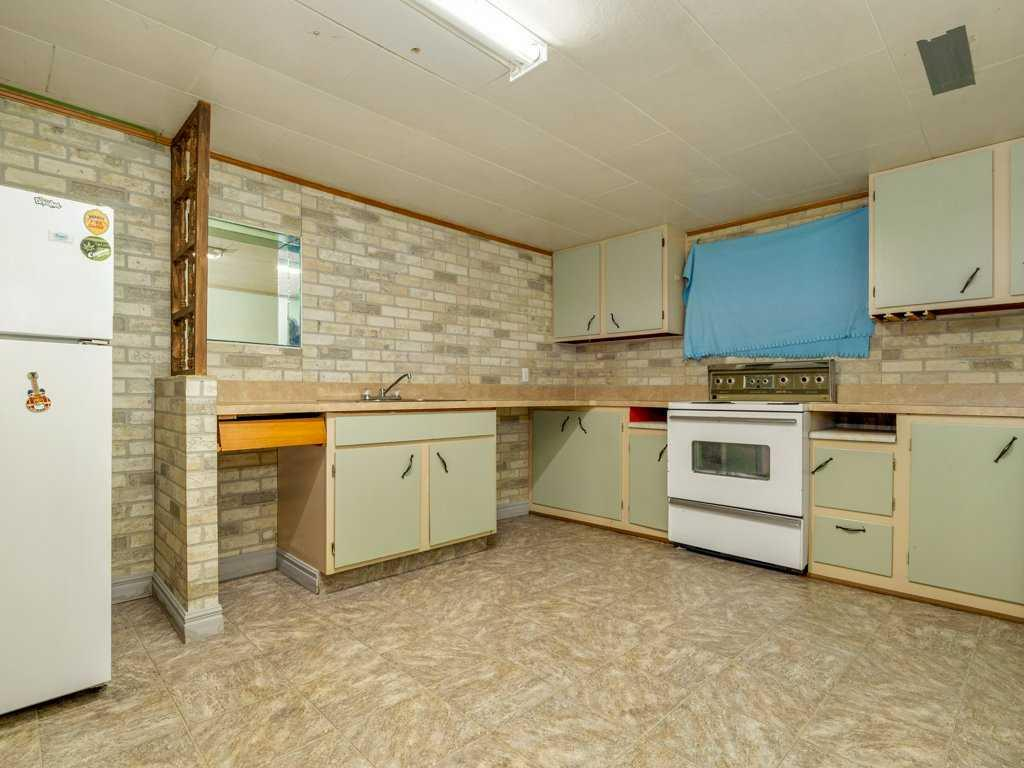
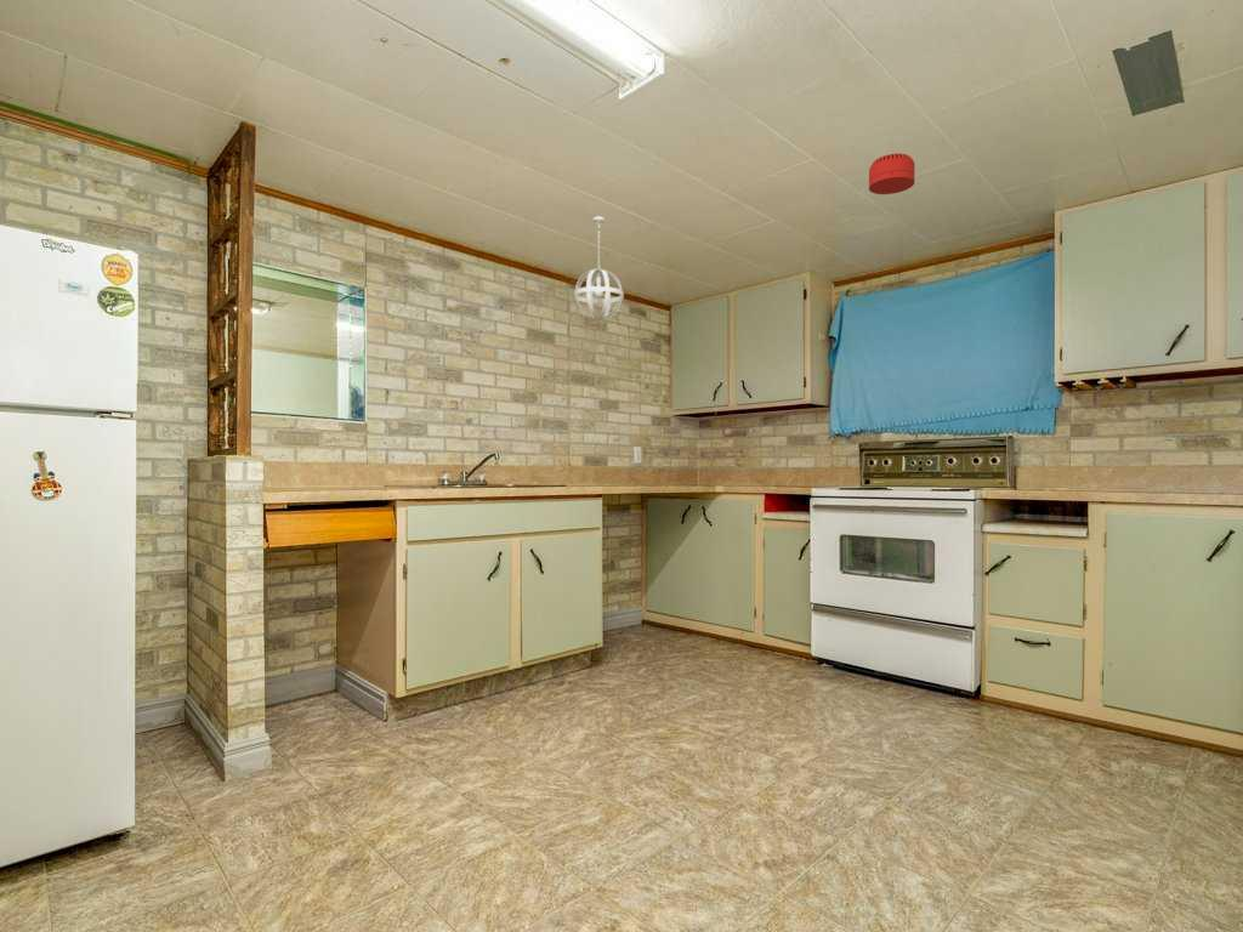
+ smoke detector (891, 172)
+ pendant light (598, 269)
